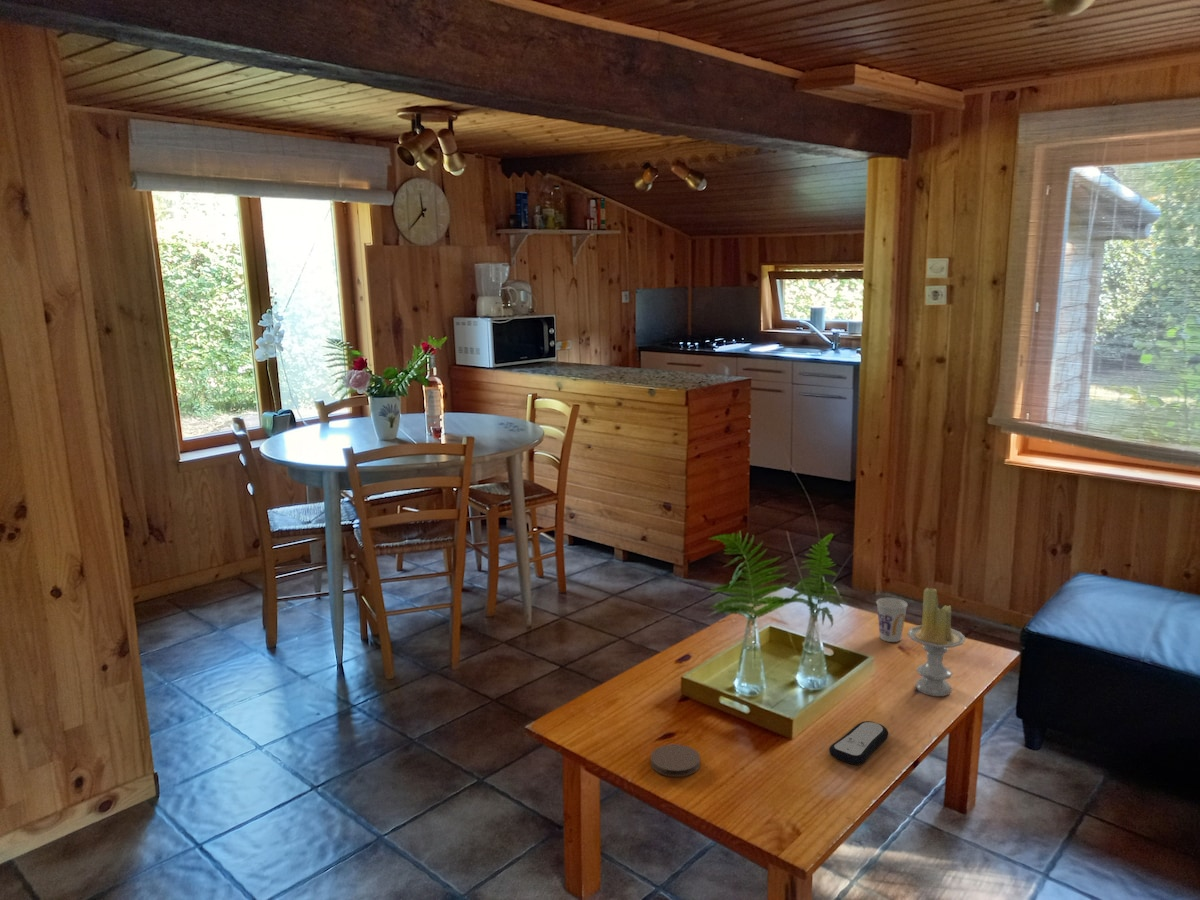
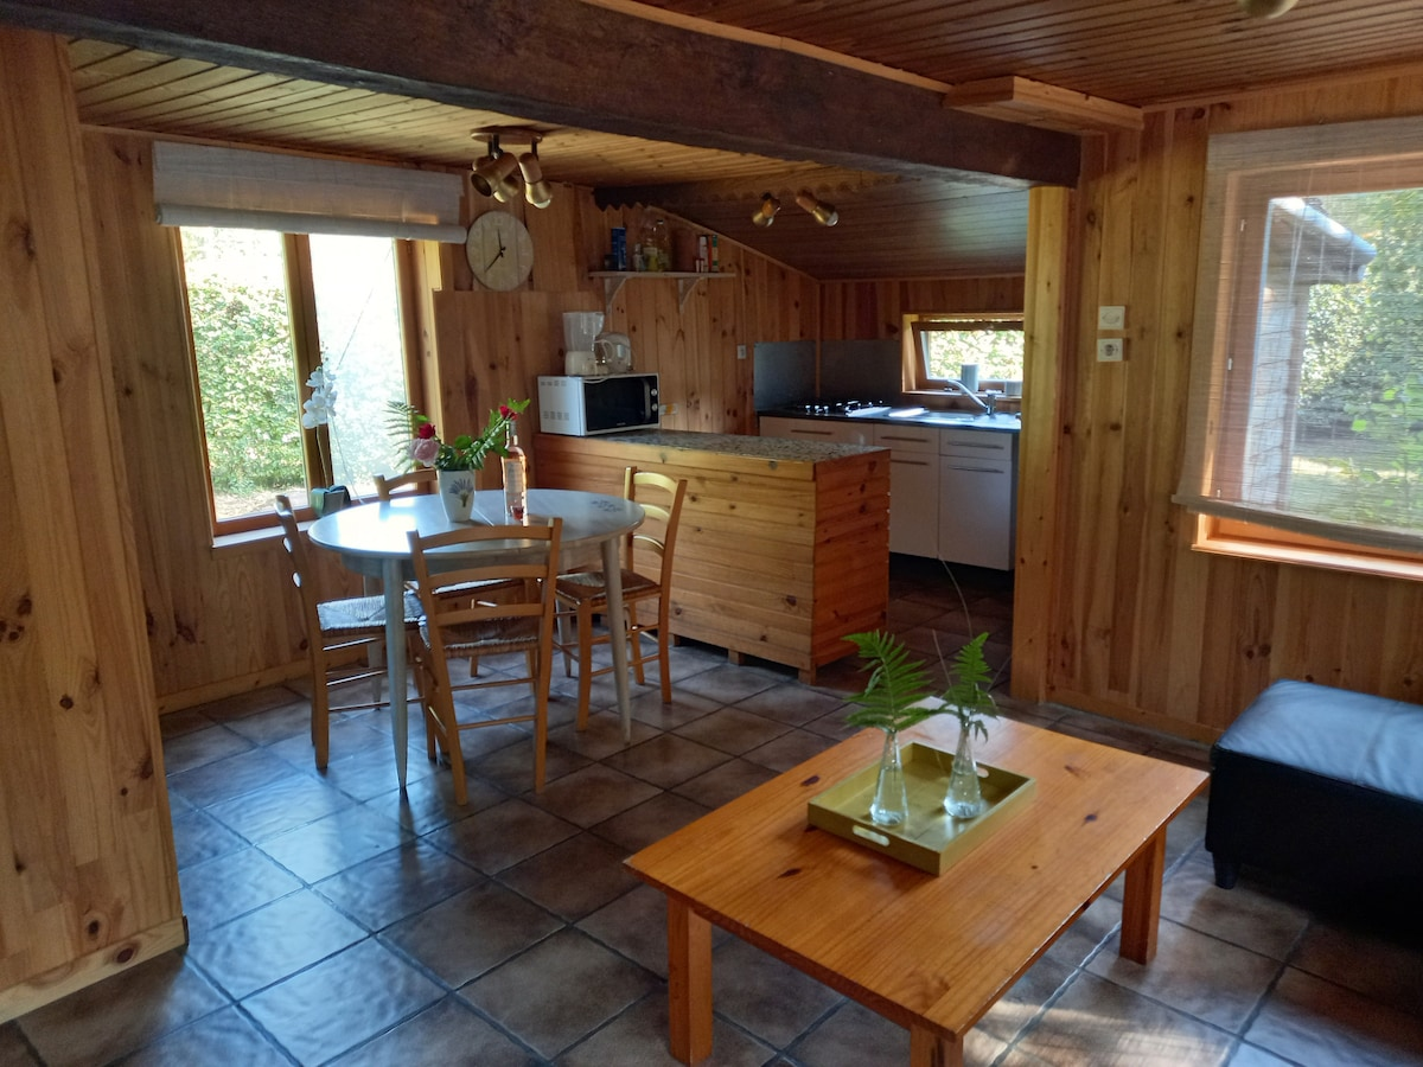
- candle (935, 638)
- cup (891, 620)
- coaster (675, 760)
- remote control (860, 741)
